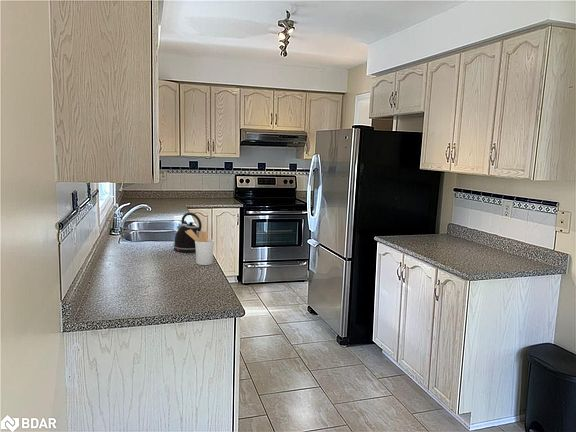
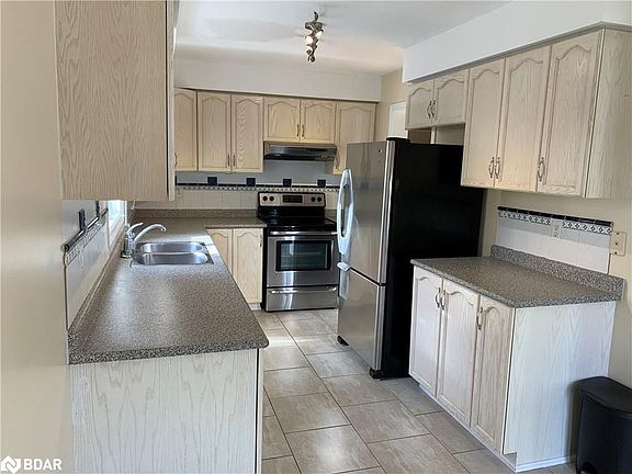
- utensil holder (199, 246)
- kettle (189, 229)
